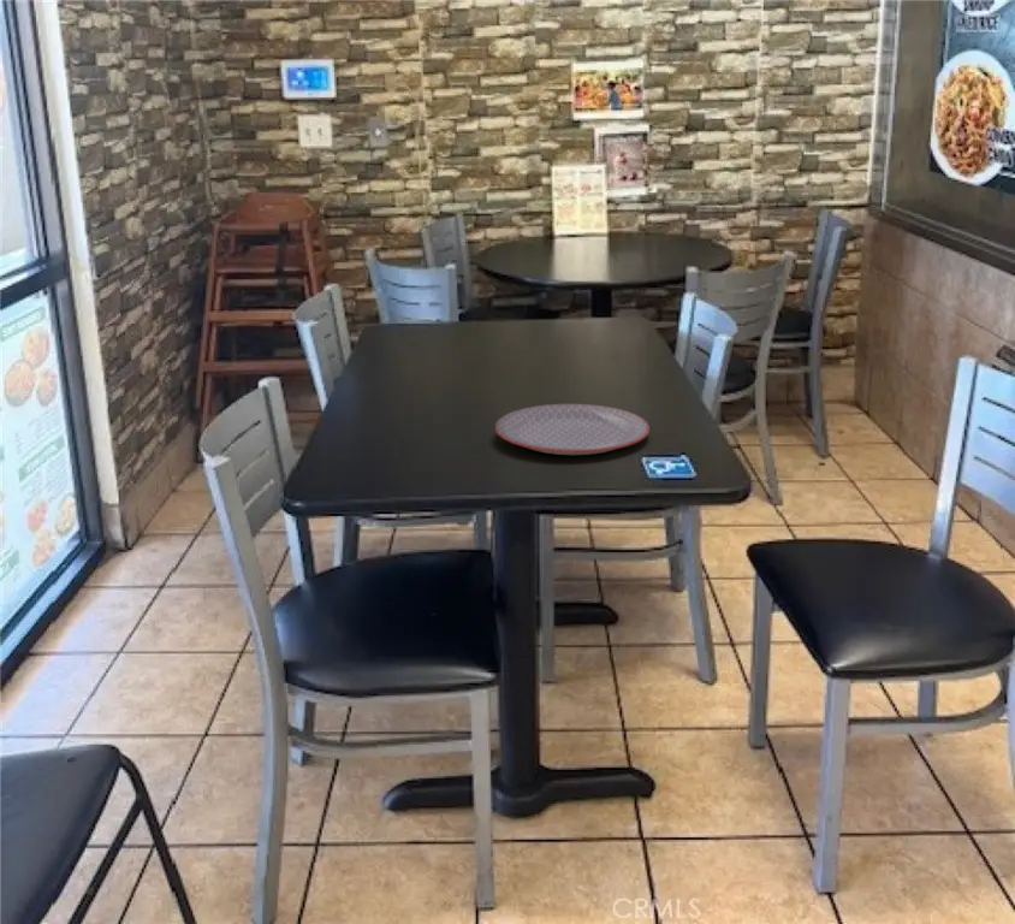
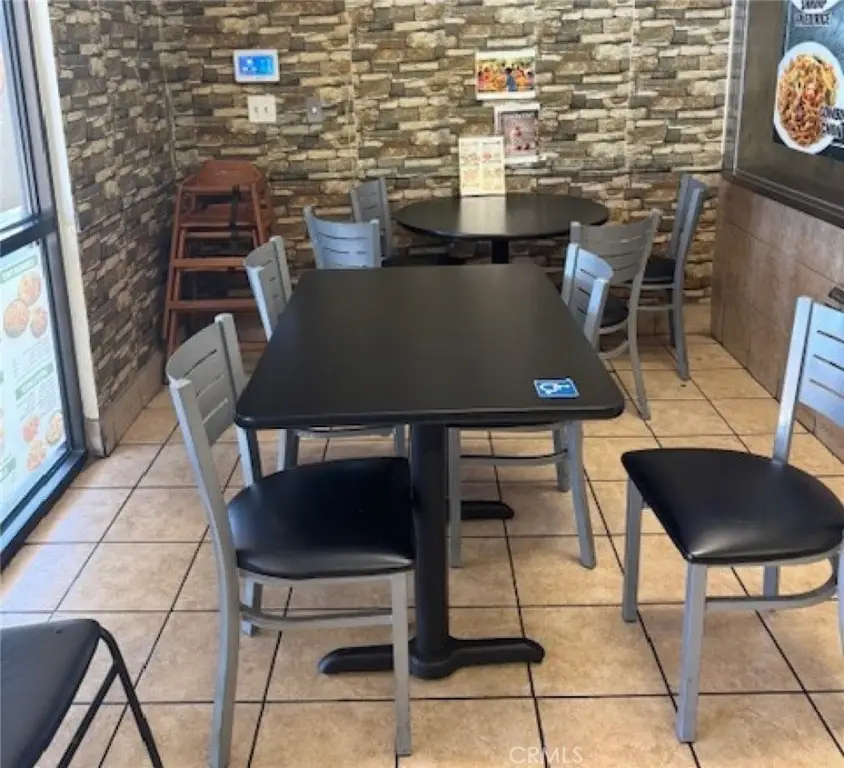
- plate (571, 431)
